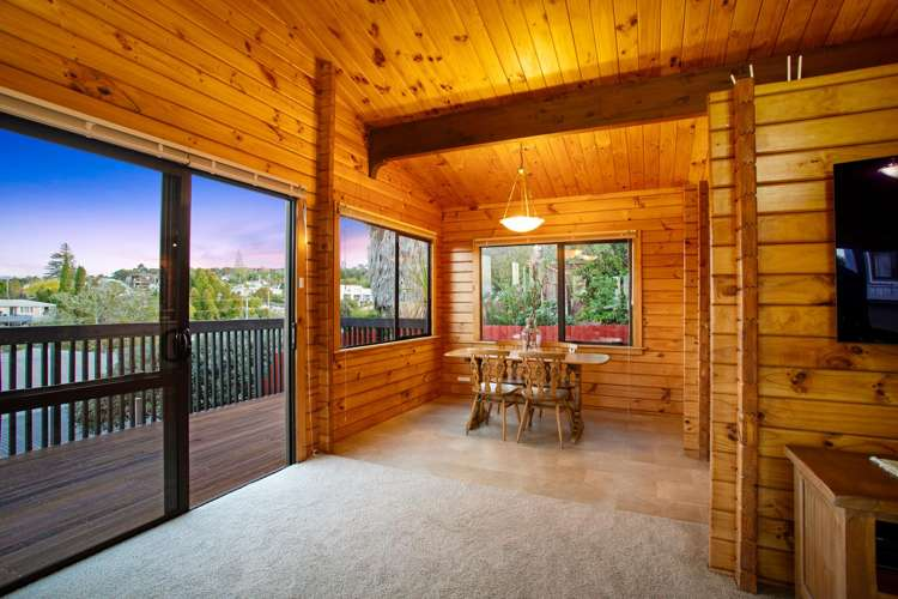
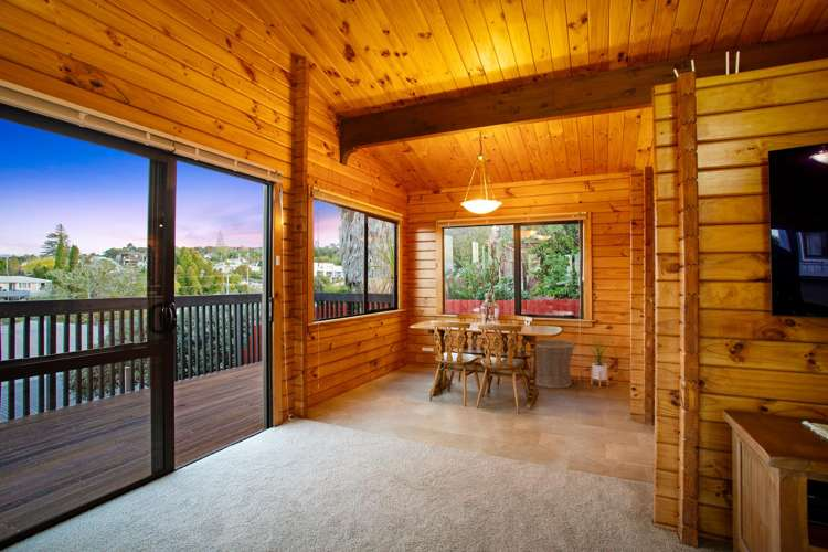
+ basket (550, 362)
+ house plant (599, 358)
